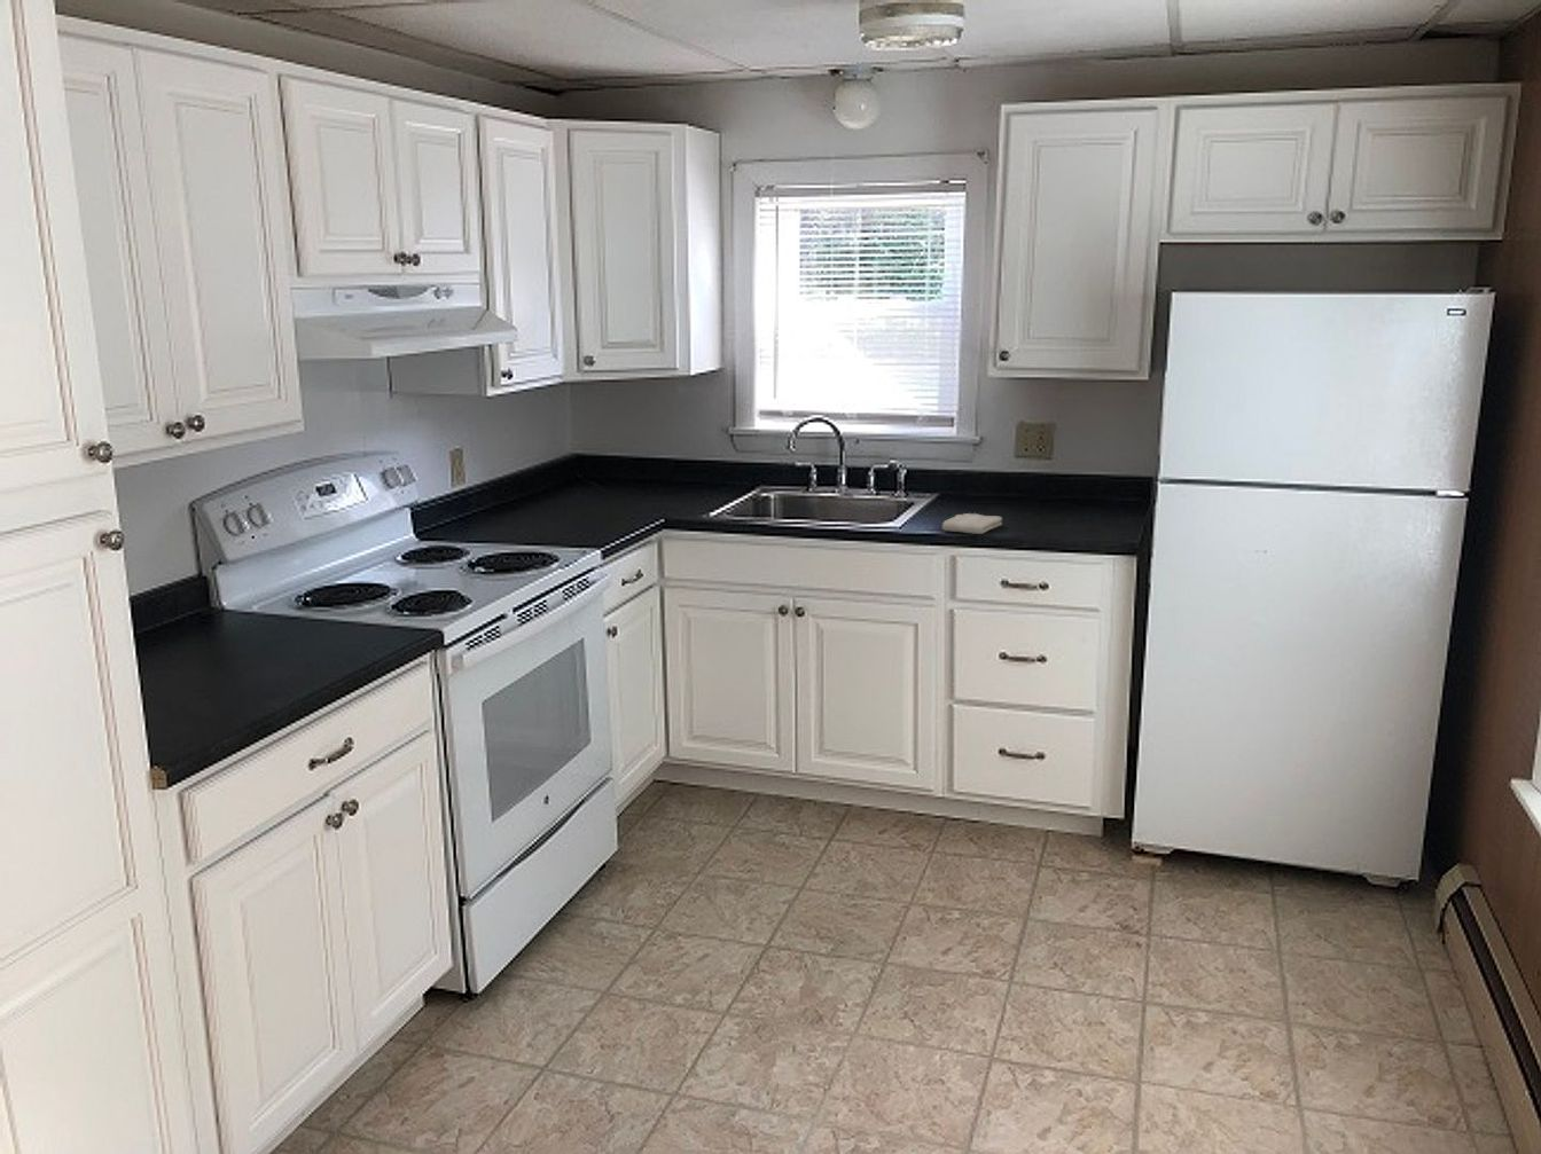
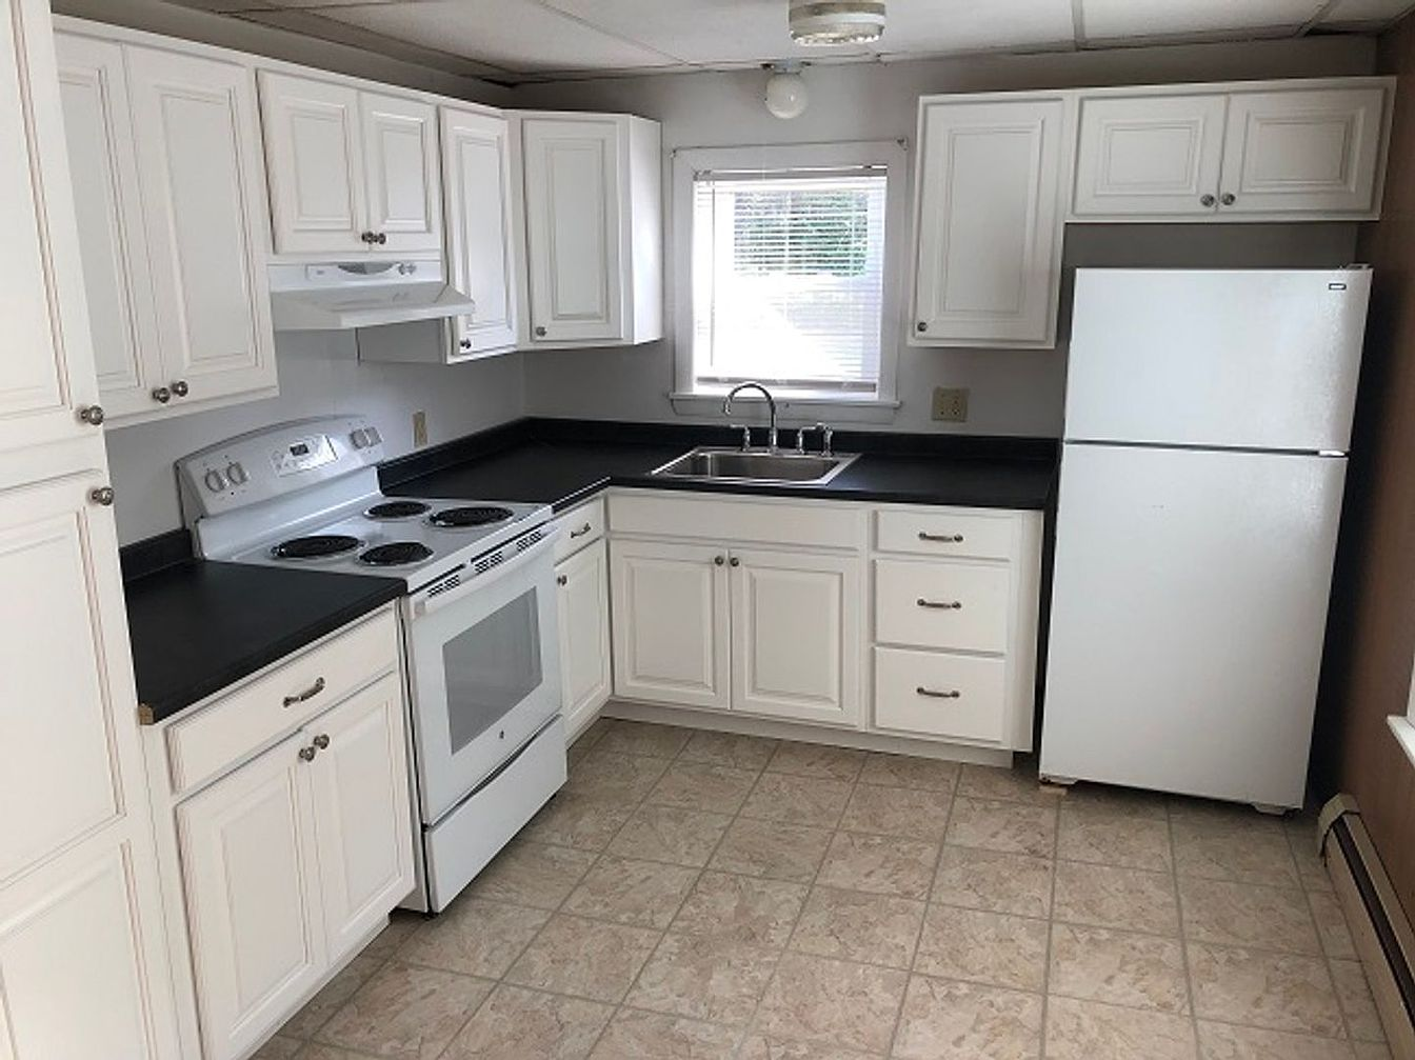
- washcloth (972, 522)
